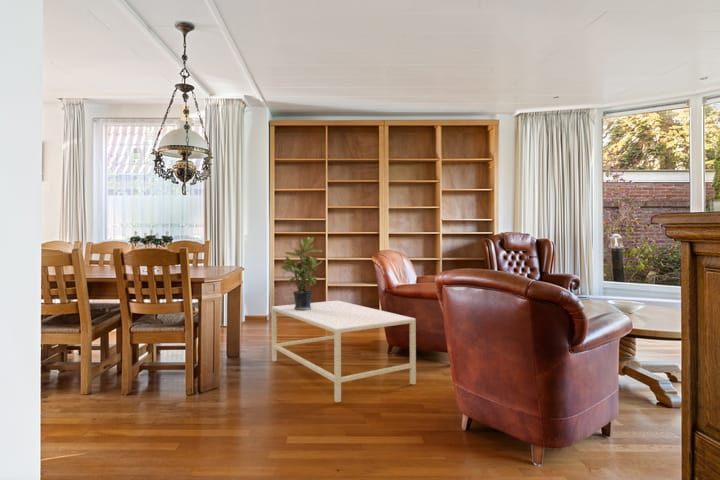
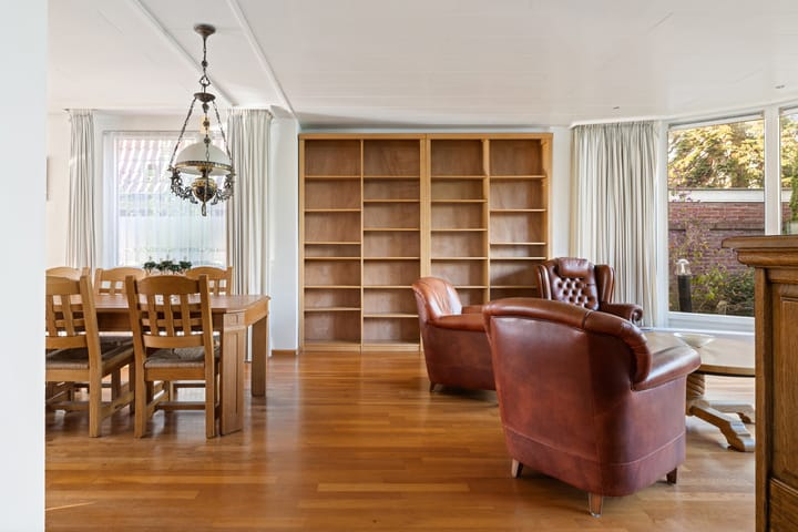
- potted plant (302, 272)
- coffee table (337, 341)
